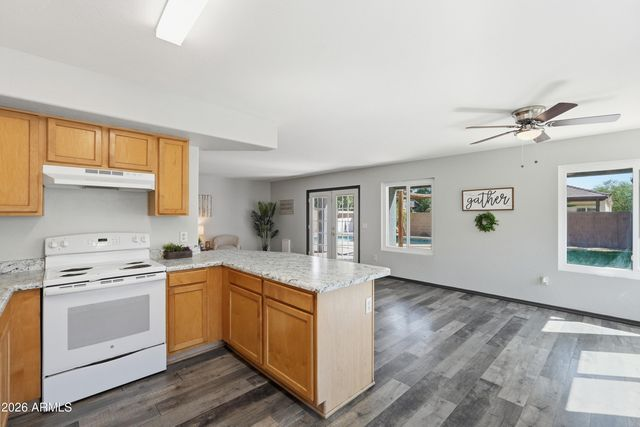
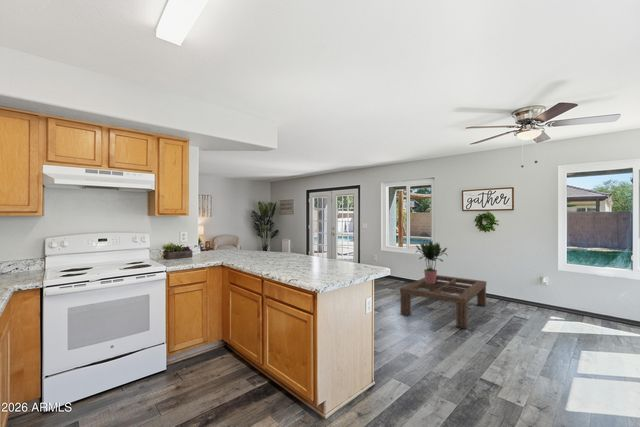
+ potted plant (432, 262)
+ coffee table (445, 297)
